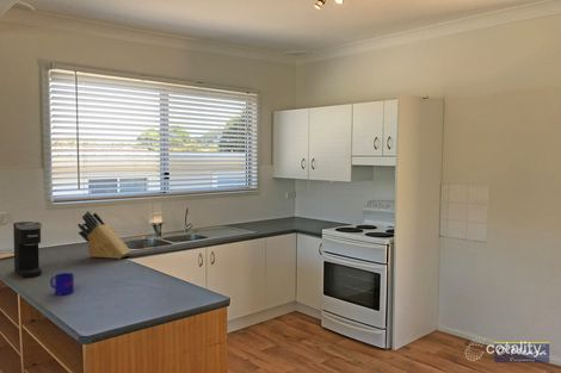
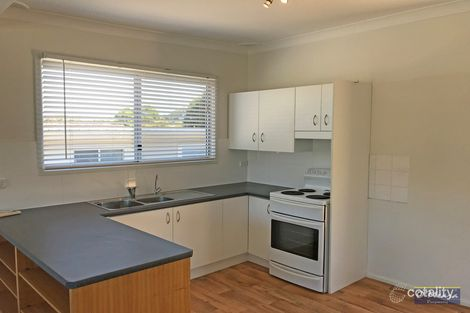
- knife block (104, 234)
- coffee maker (27, 247)
- mug (61, 282)
